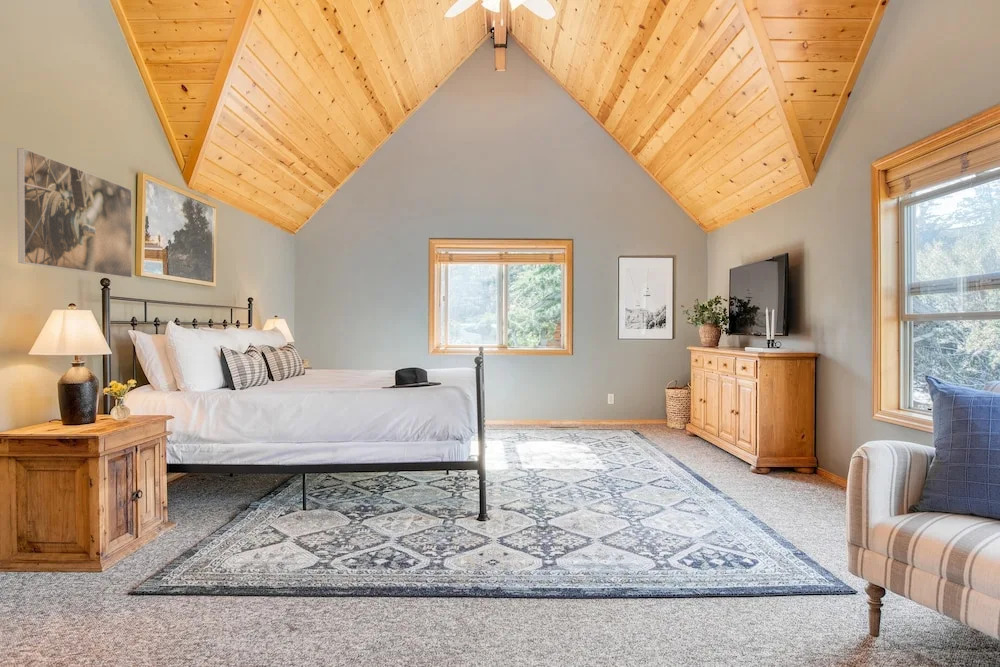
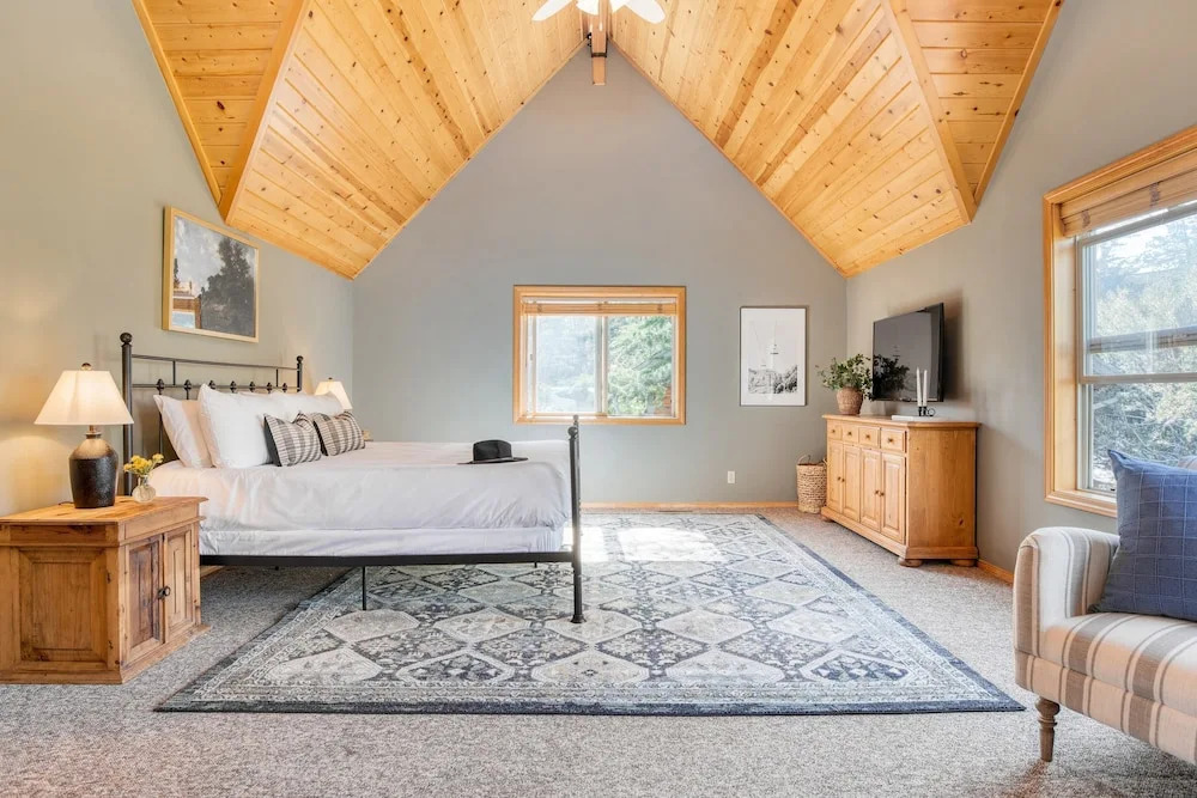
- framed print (82, 221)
